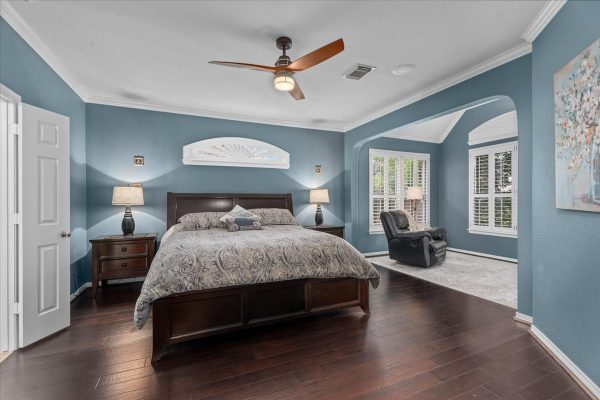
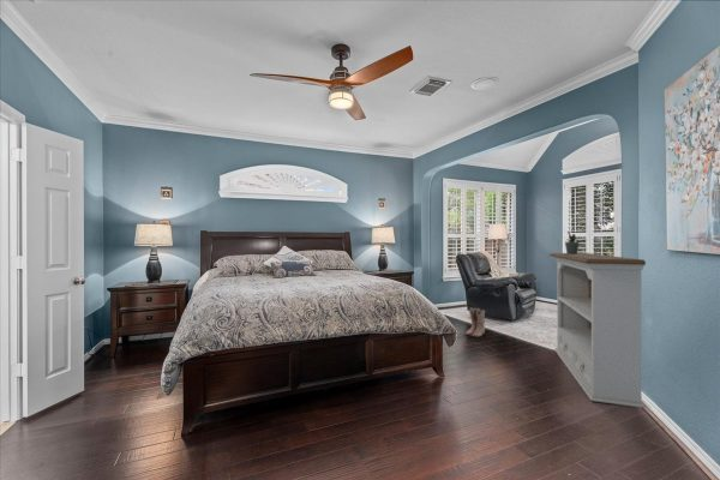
+ boots (475, 320)
+ potted plant (571, 241)
+ bookshelf (586, 313)
